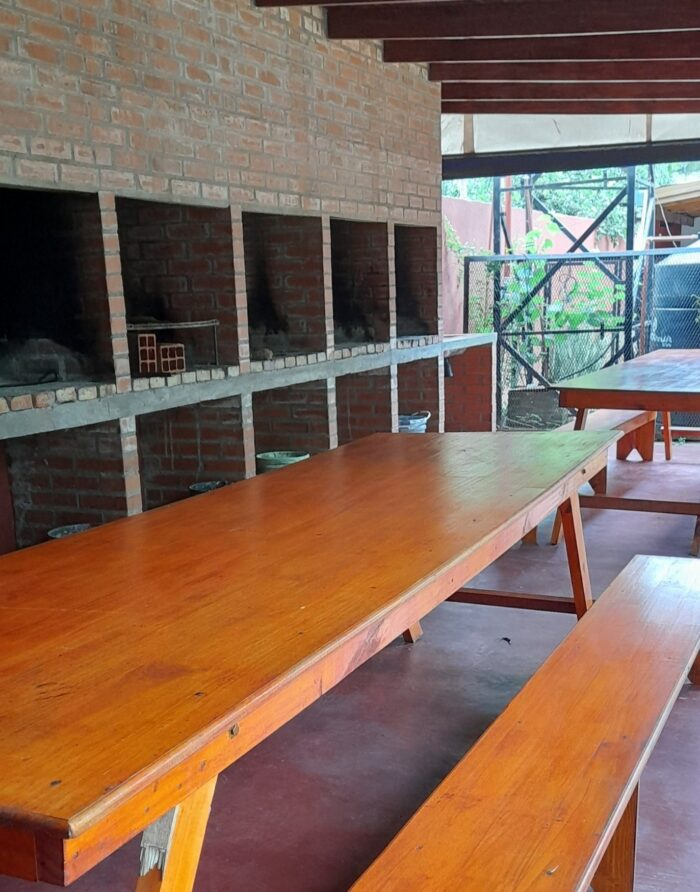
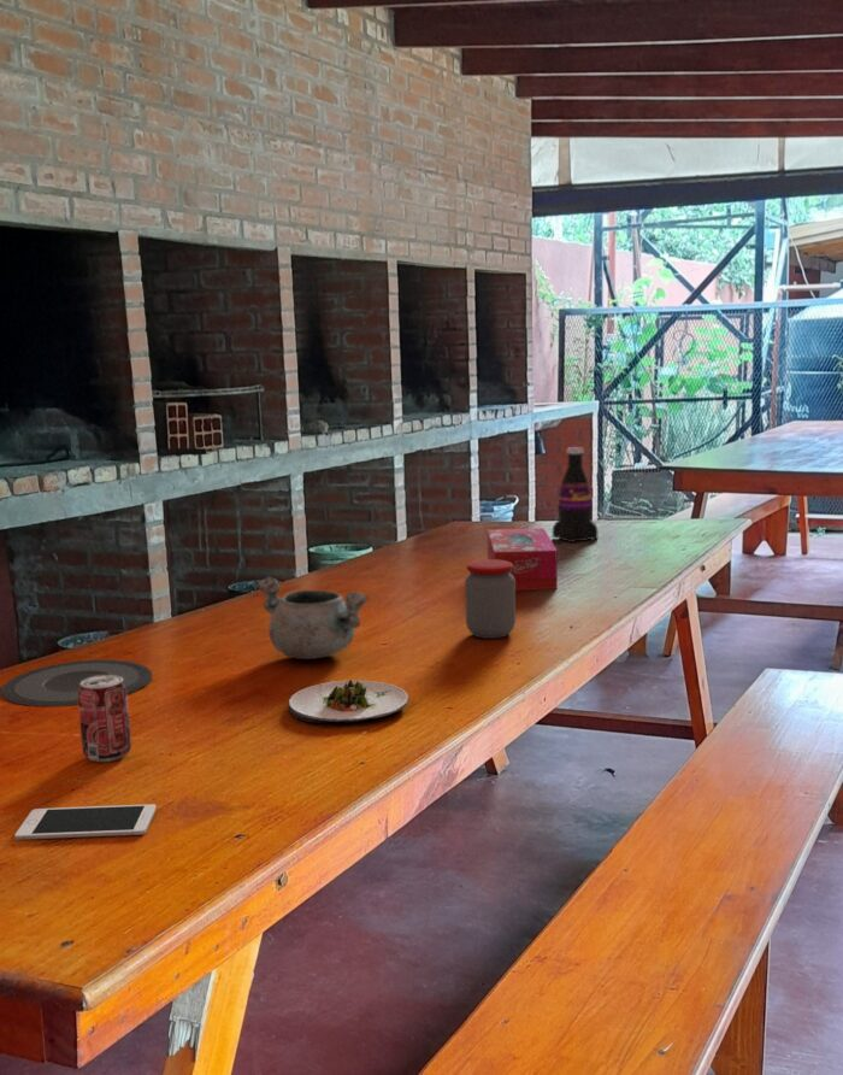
+ tissue box (520, 558)
+ cell phone (87, 821)
+ jar (490, 598)
+ beverage can (104, 716)
+ plate (77, 682)
+ decorative bowl (314, 618)
+ beverage bottle (574, 493)
+ salad plate (347, 693)
